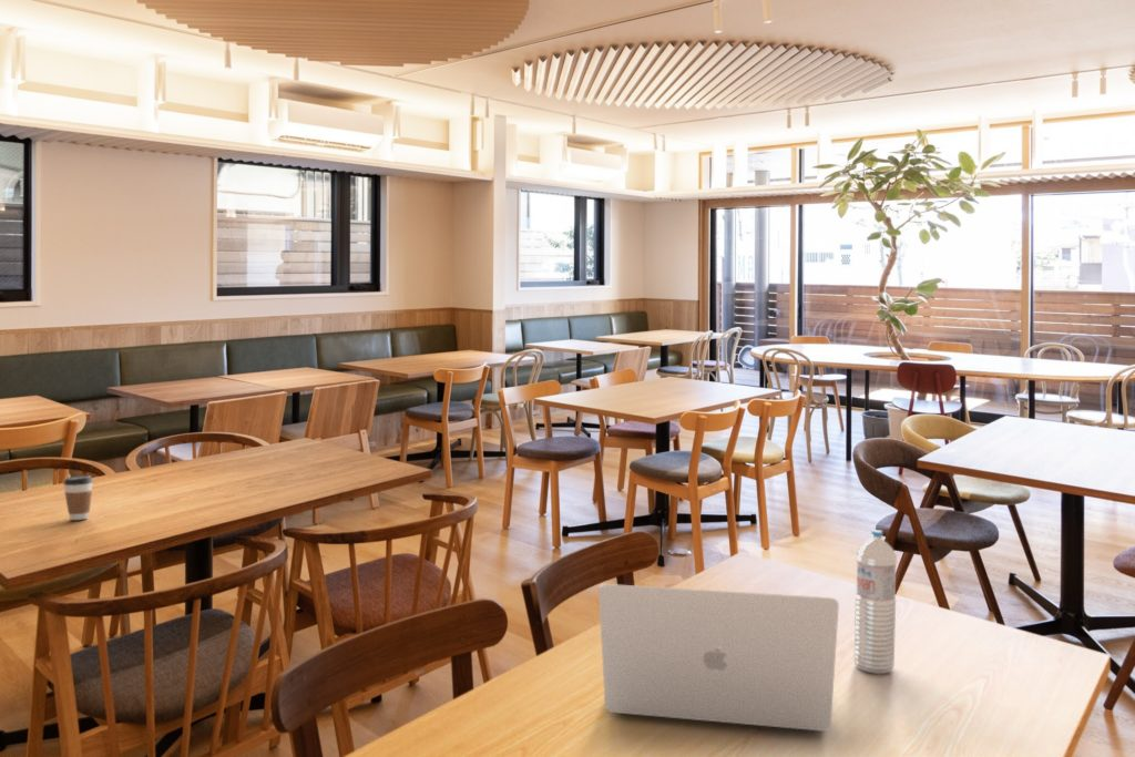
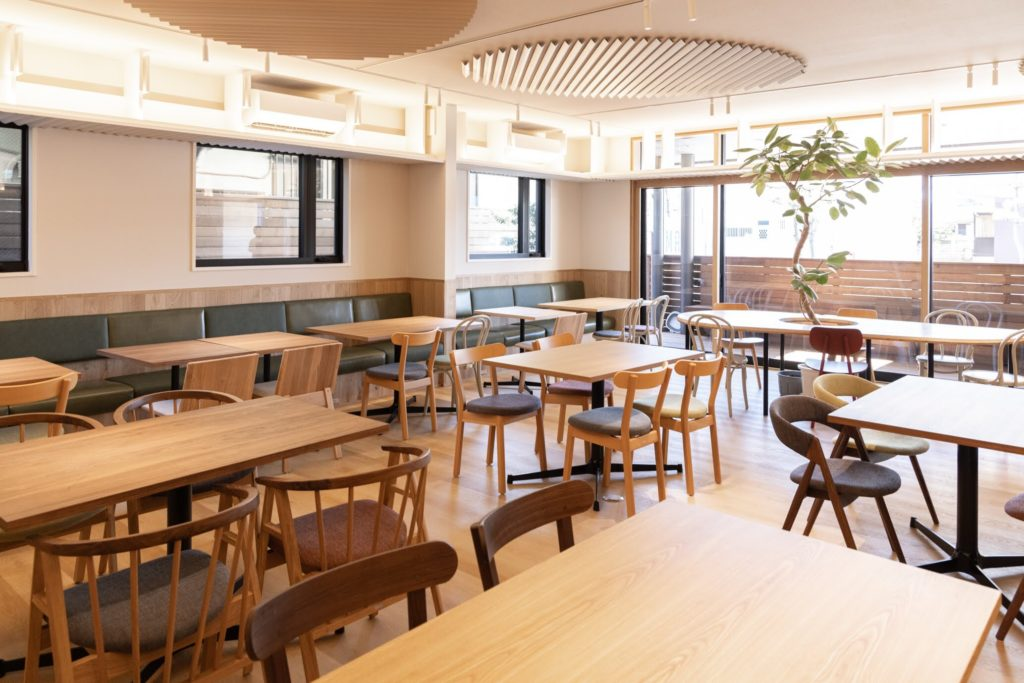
- water bottle (875, 600)
- laptop (717, 632)
- coffee cup (78, 498)
